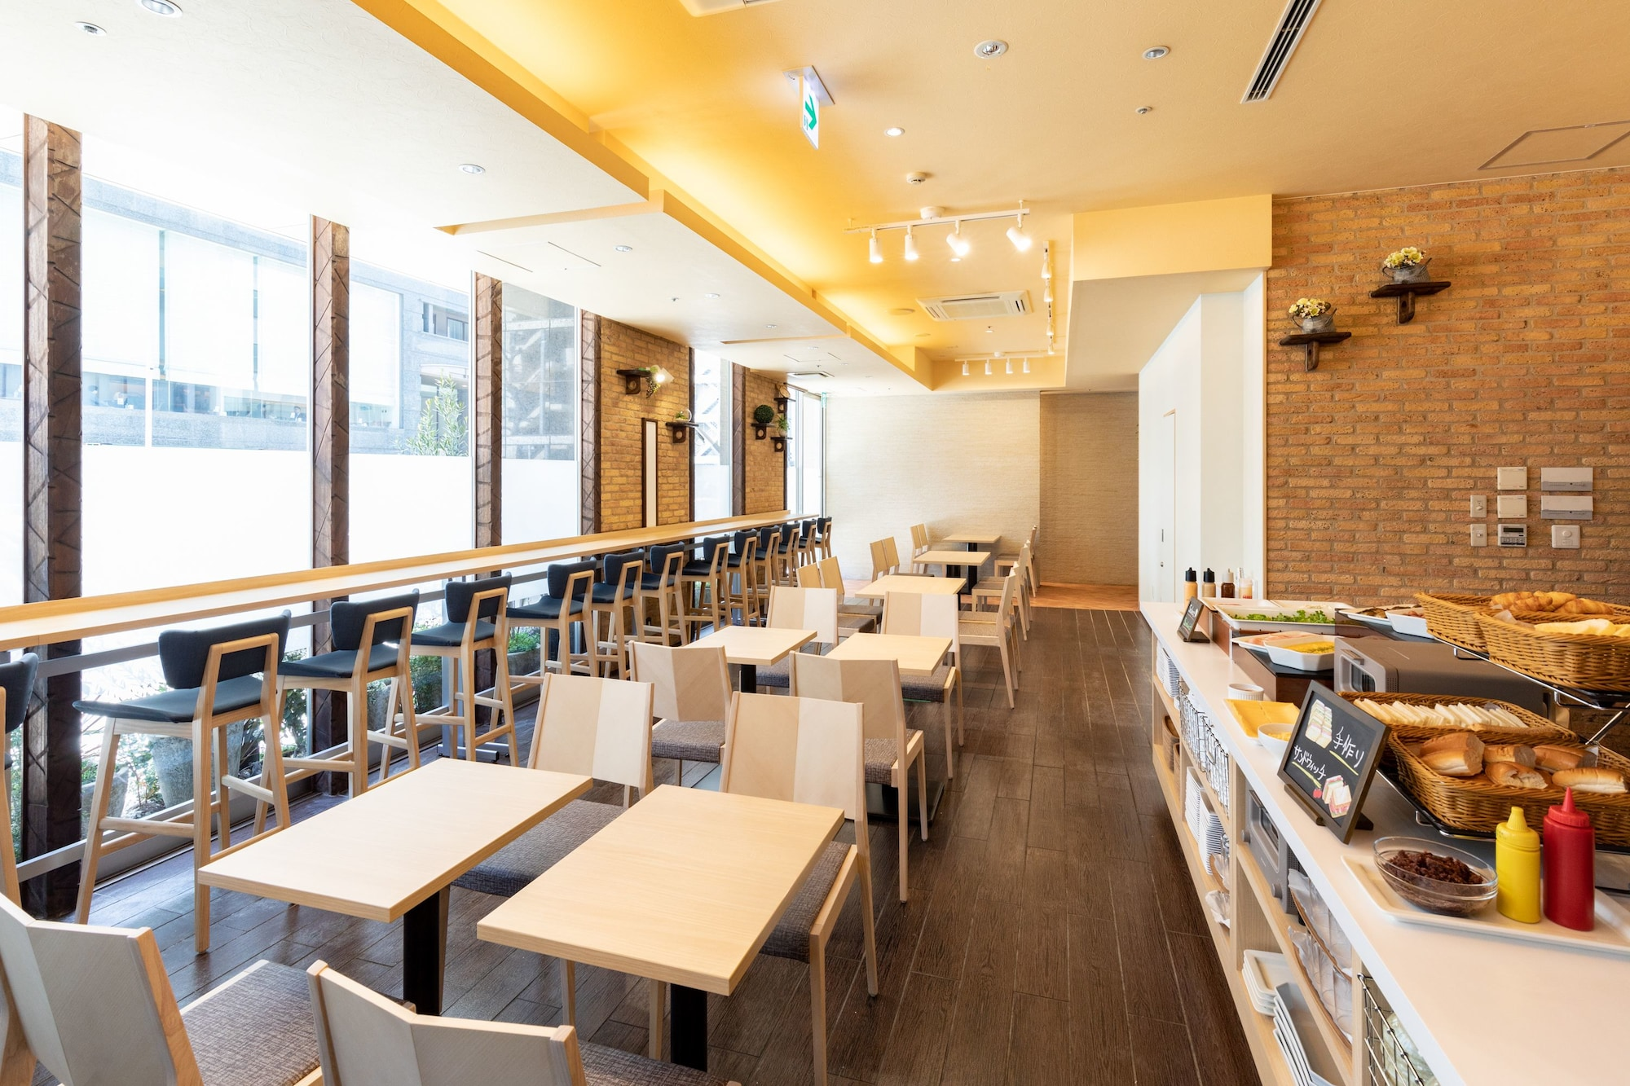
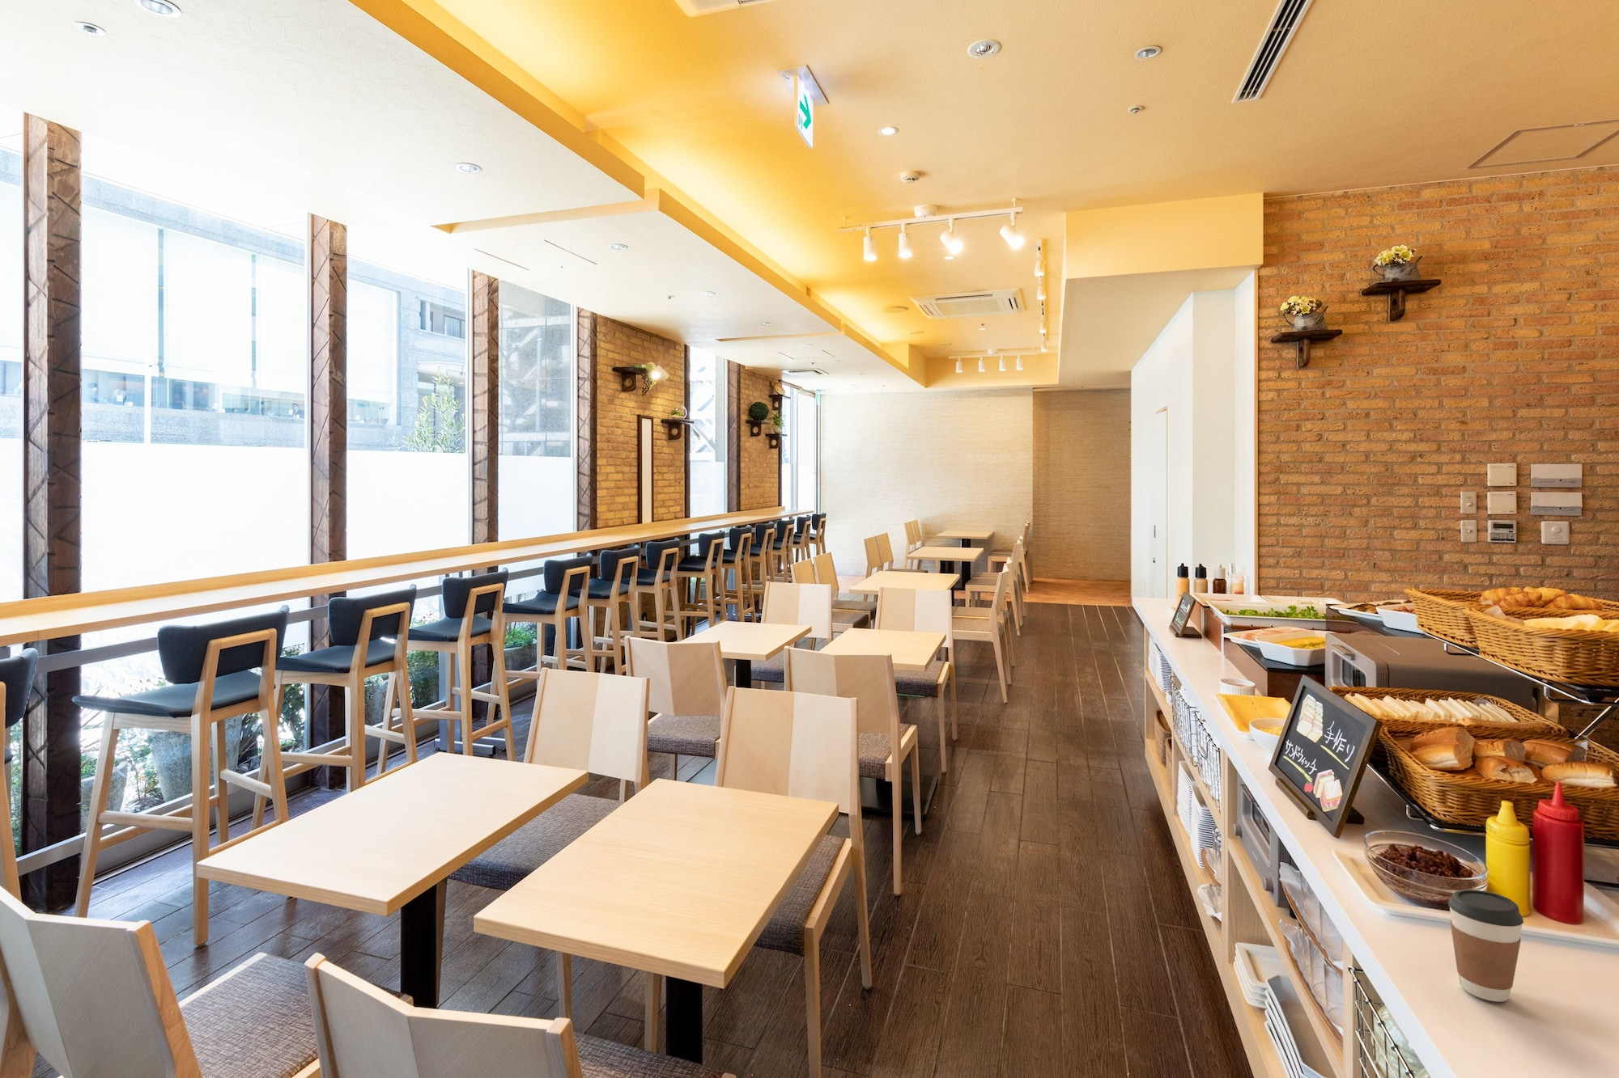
+ coffee cup (1484, 944)
